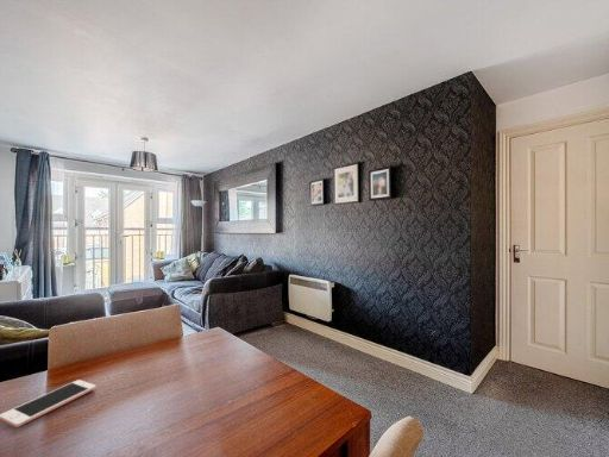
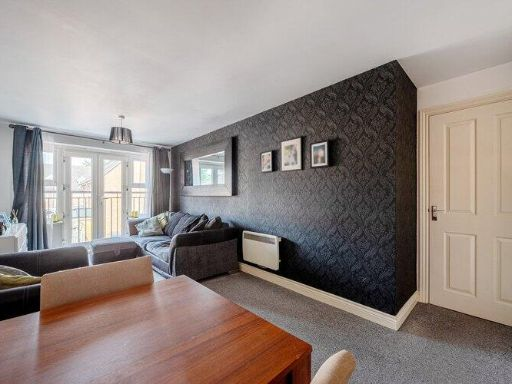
- cell phone (51, 400)
